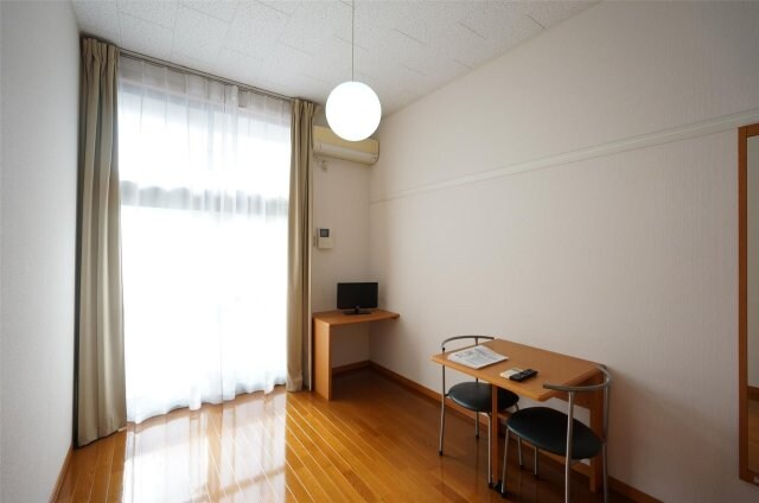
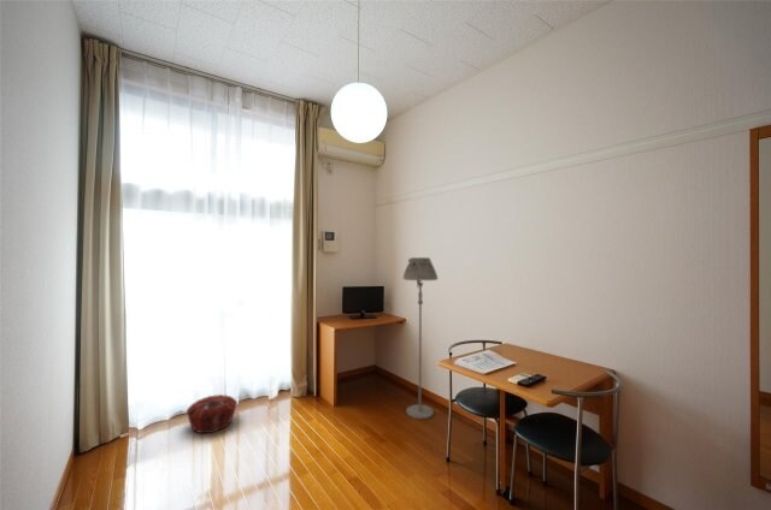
+ floor lamp (419, 334)
+ woven basket (212, 411)
